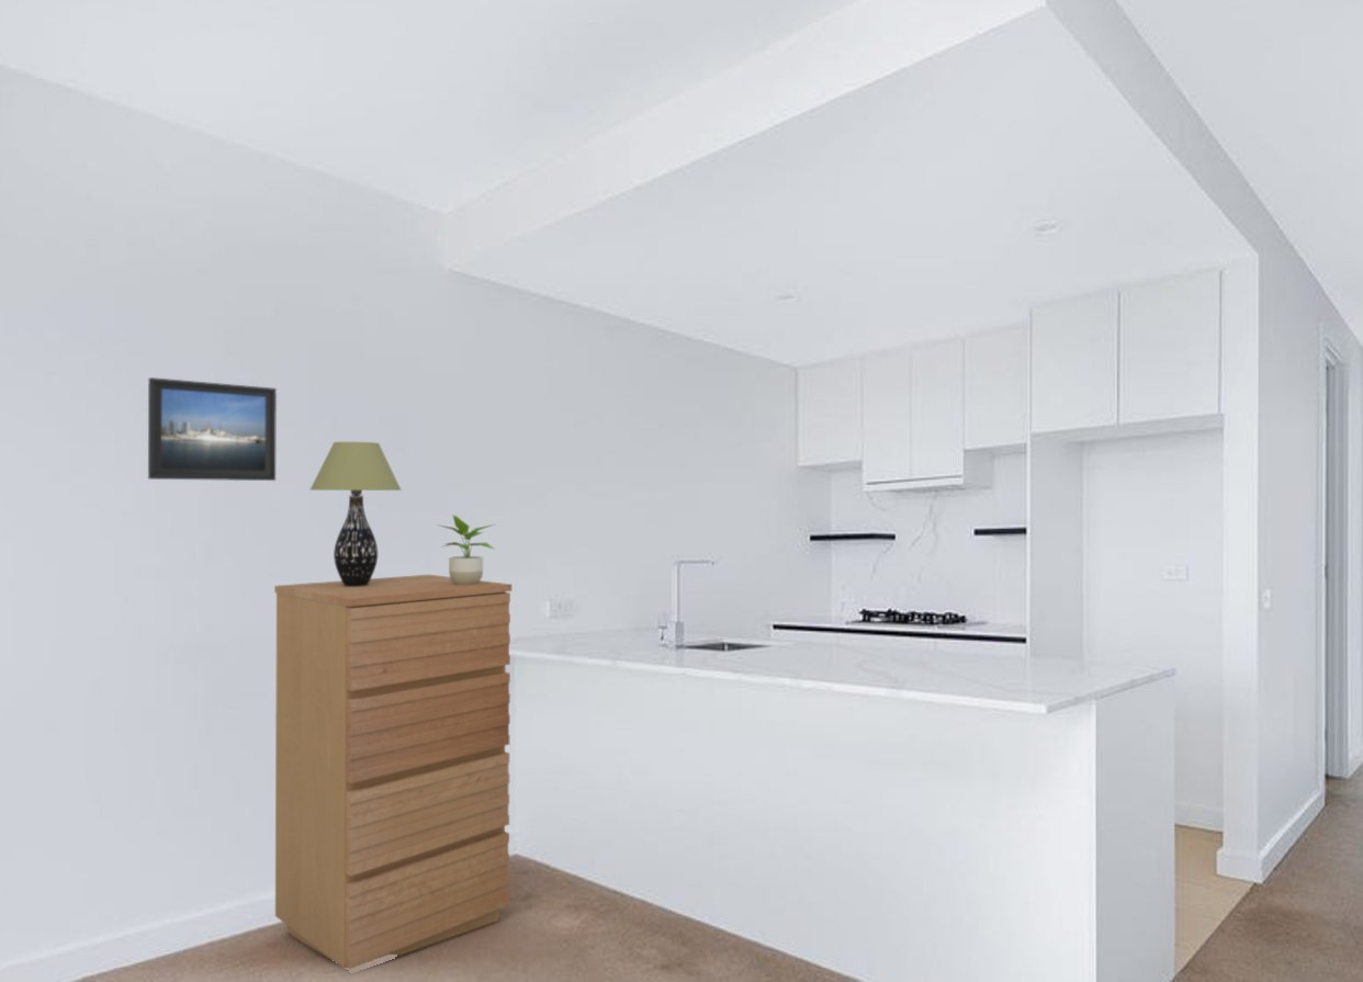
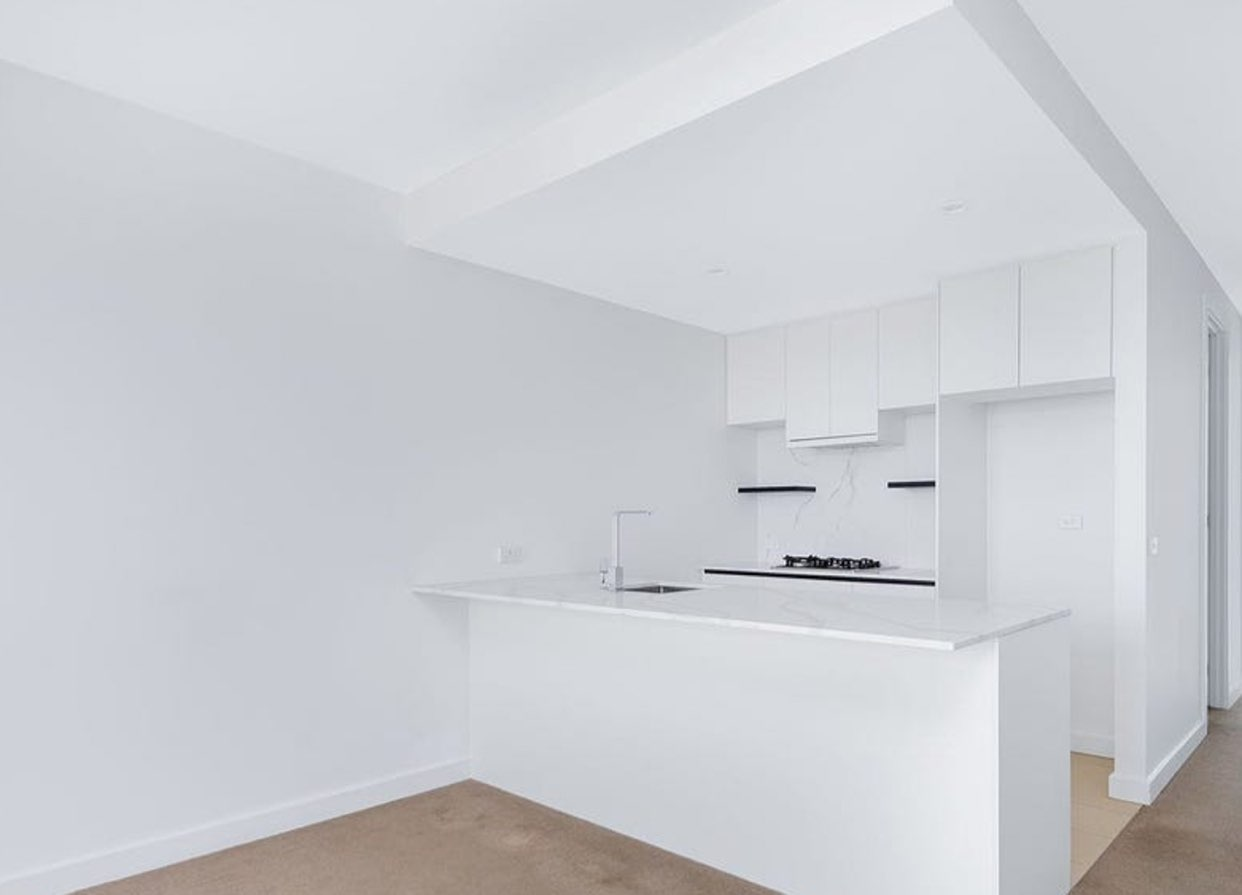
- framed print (214, 431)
- table lamp (356, 513)
- potted plant (466, 549)
- dresser (394, 755)
